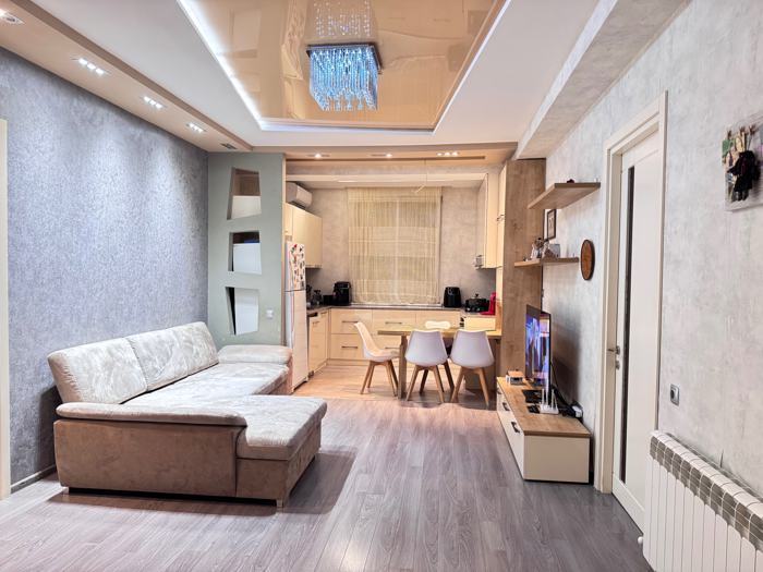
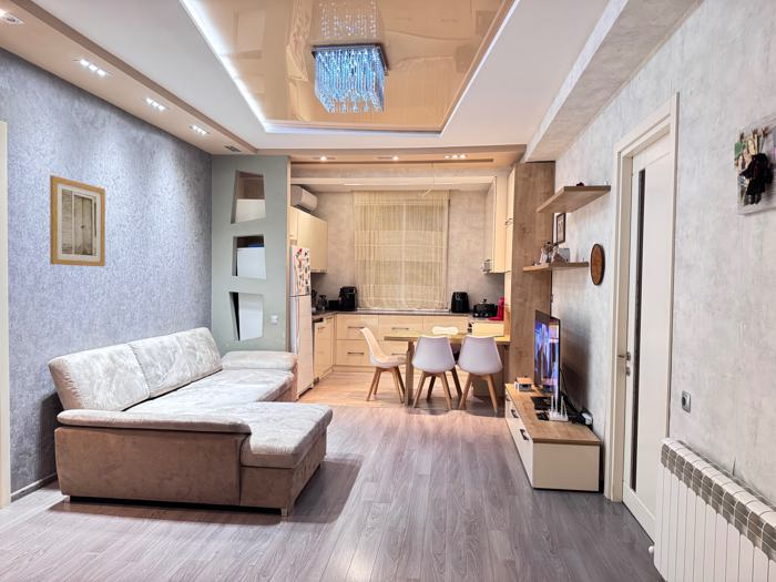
+ wall art (79, 224)
